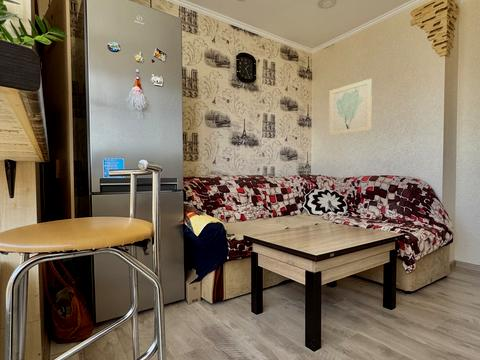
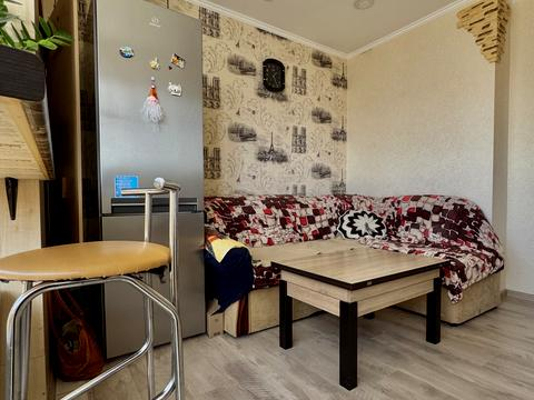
- wall art (348, 109)
